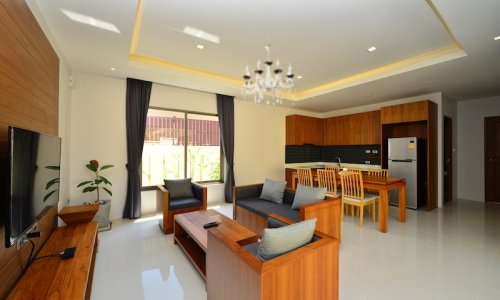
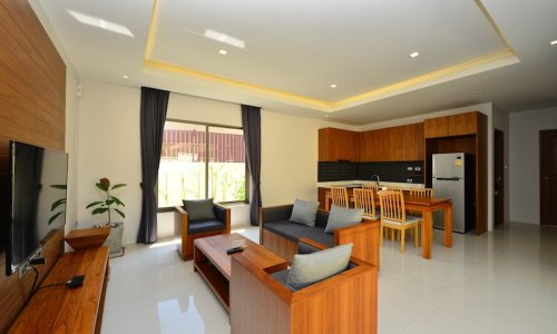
- chandelier (268, 75)
